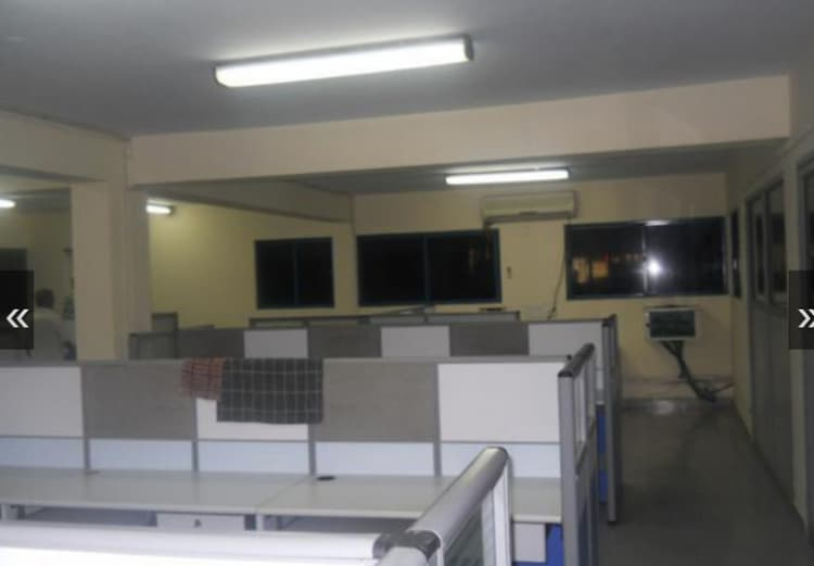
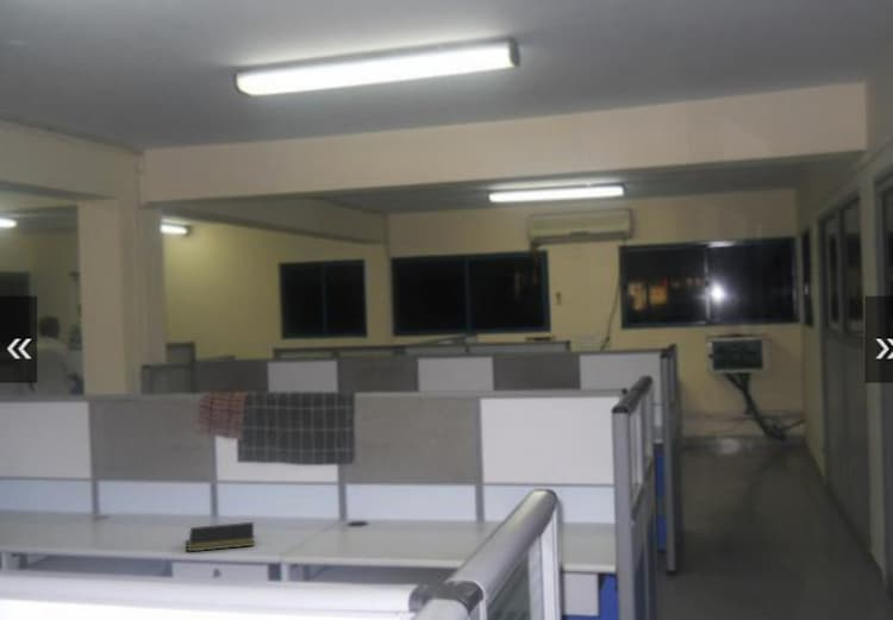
+ notepad (221, 536)
